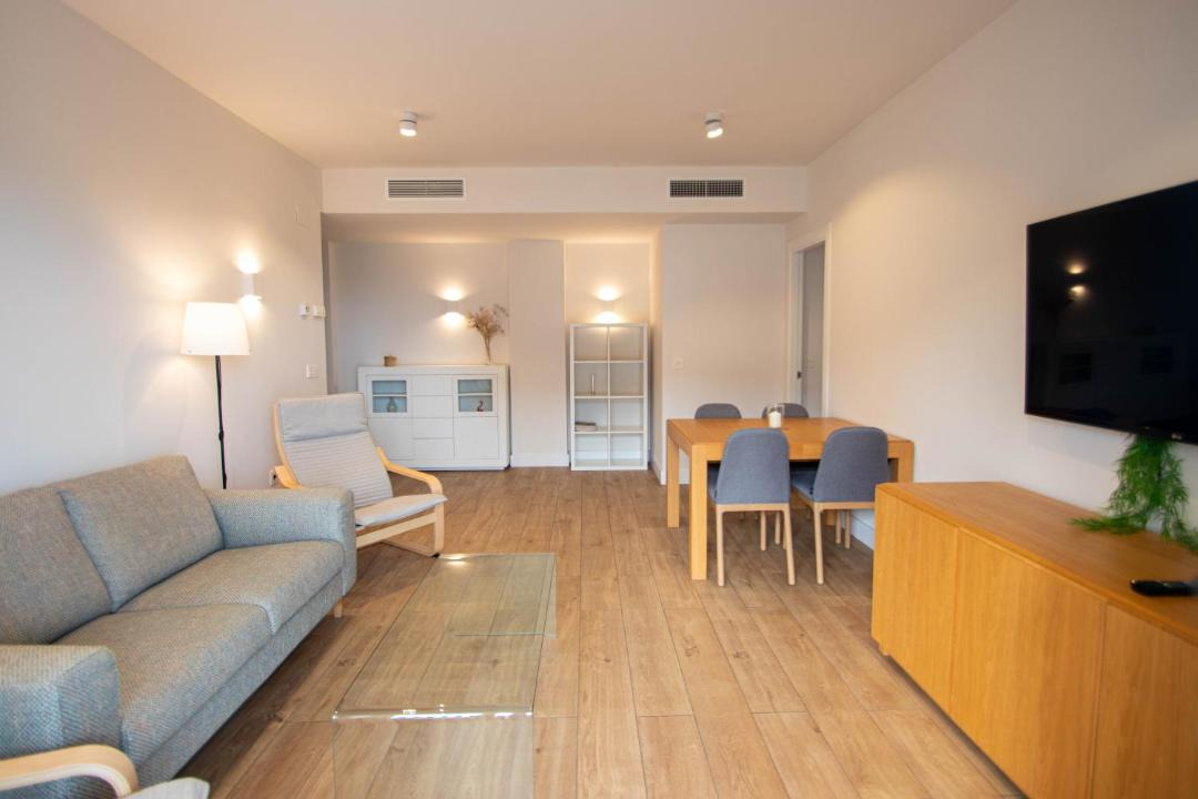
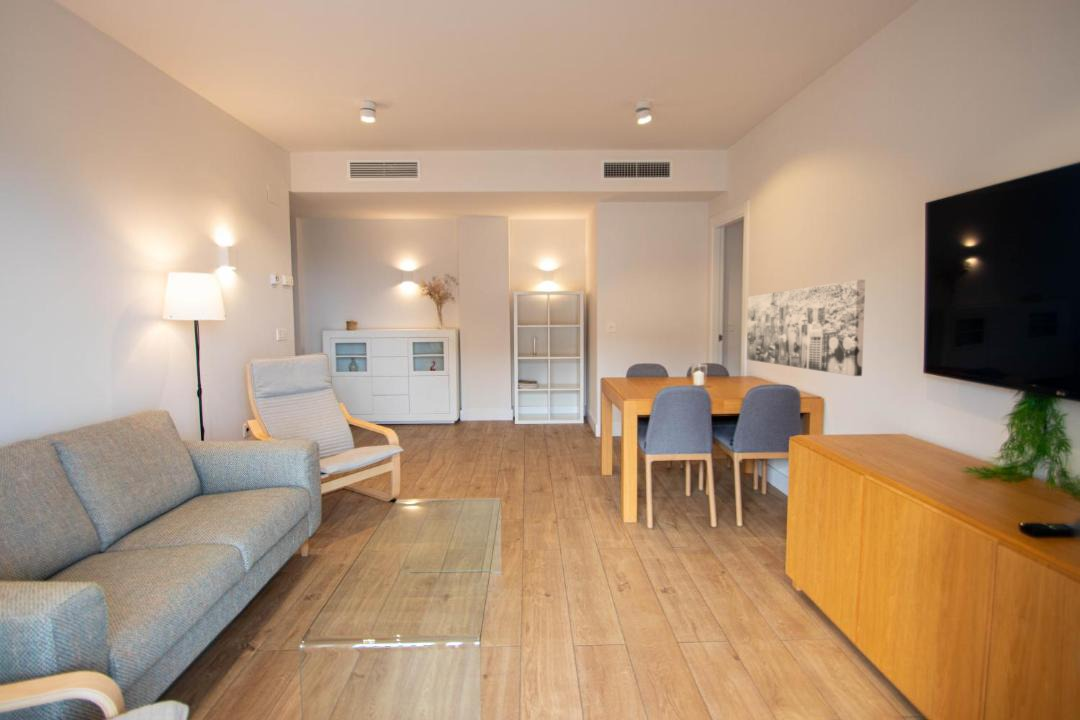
+ wall art (793, 328)
